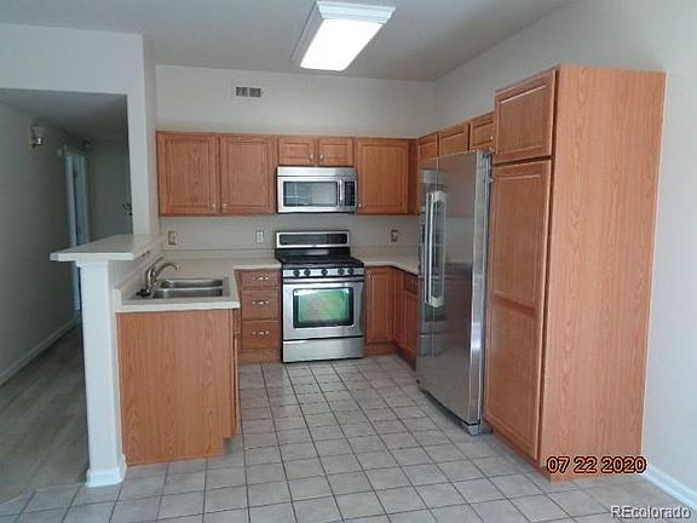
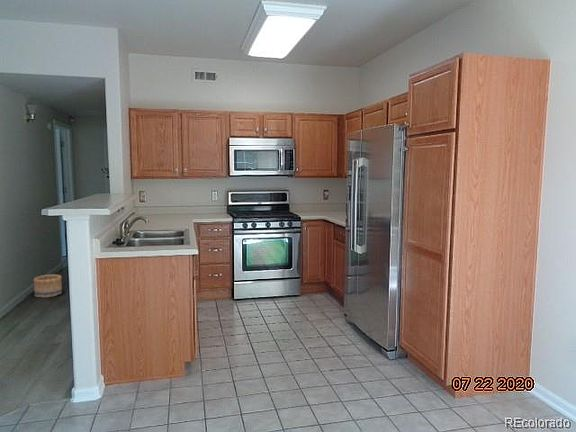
+ basket (48, 285)
